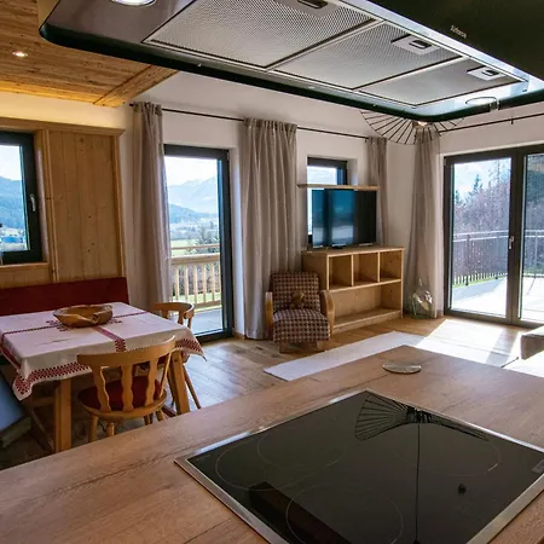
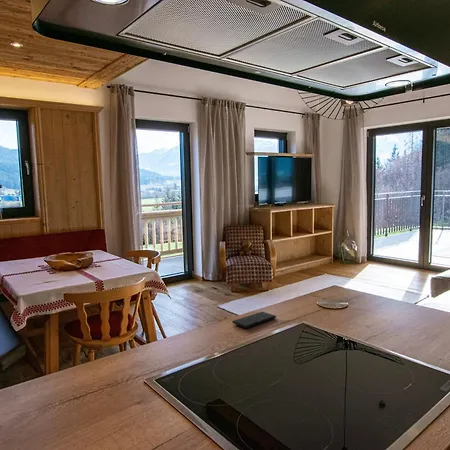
+ smartphone (254, 319)
